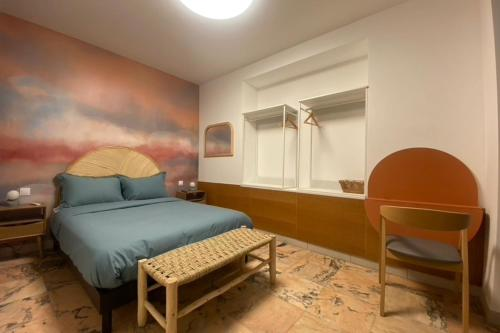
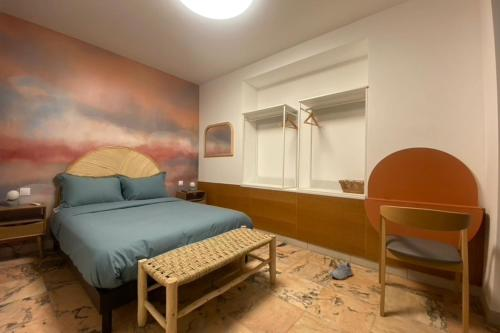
+ shoe (342, 269)
